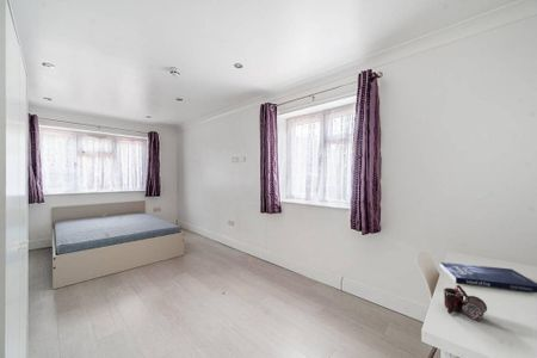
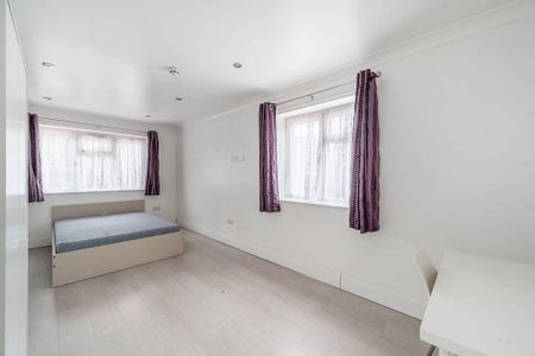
- mug (462, 302)
- book (484, 276)
